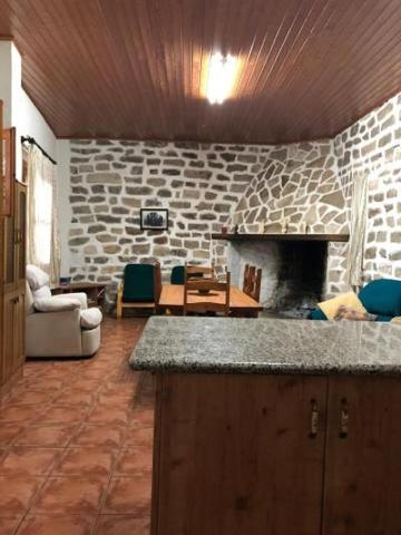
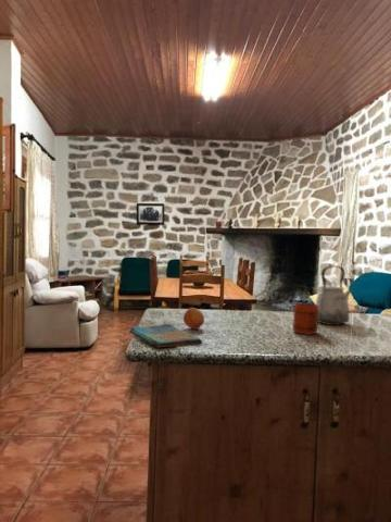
+ fruit (193, 318)
+ dish towel (164, 334)
+ mug (307, 319)
+ kettle (336, 294)
